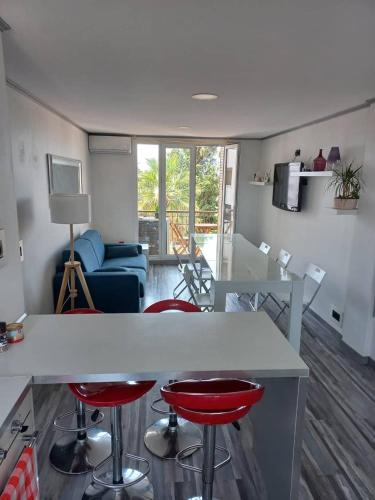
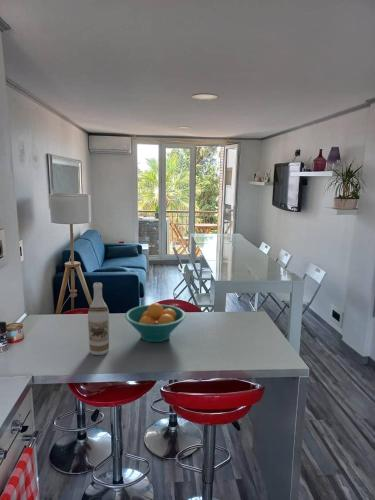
+ wine bottle (98, 317)
+ fruit bowl (155, 320)
